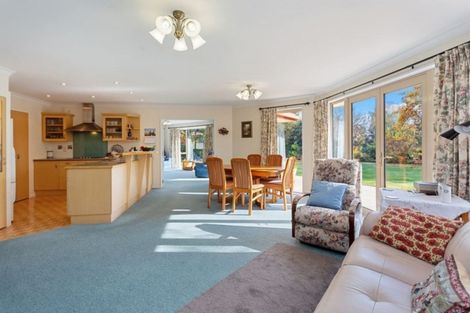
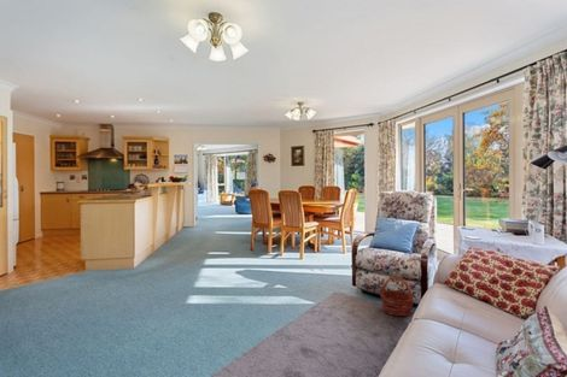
+ basket (396, 293)
